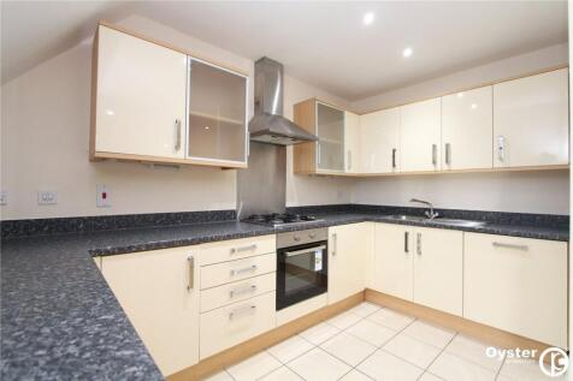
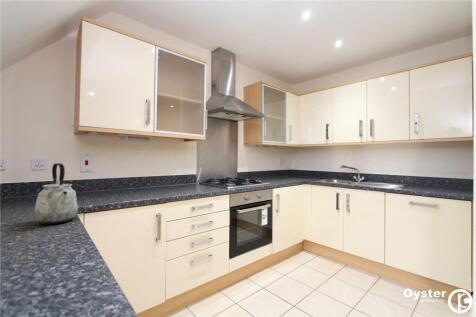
+ kettle (59, 192)
